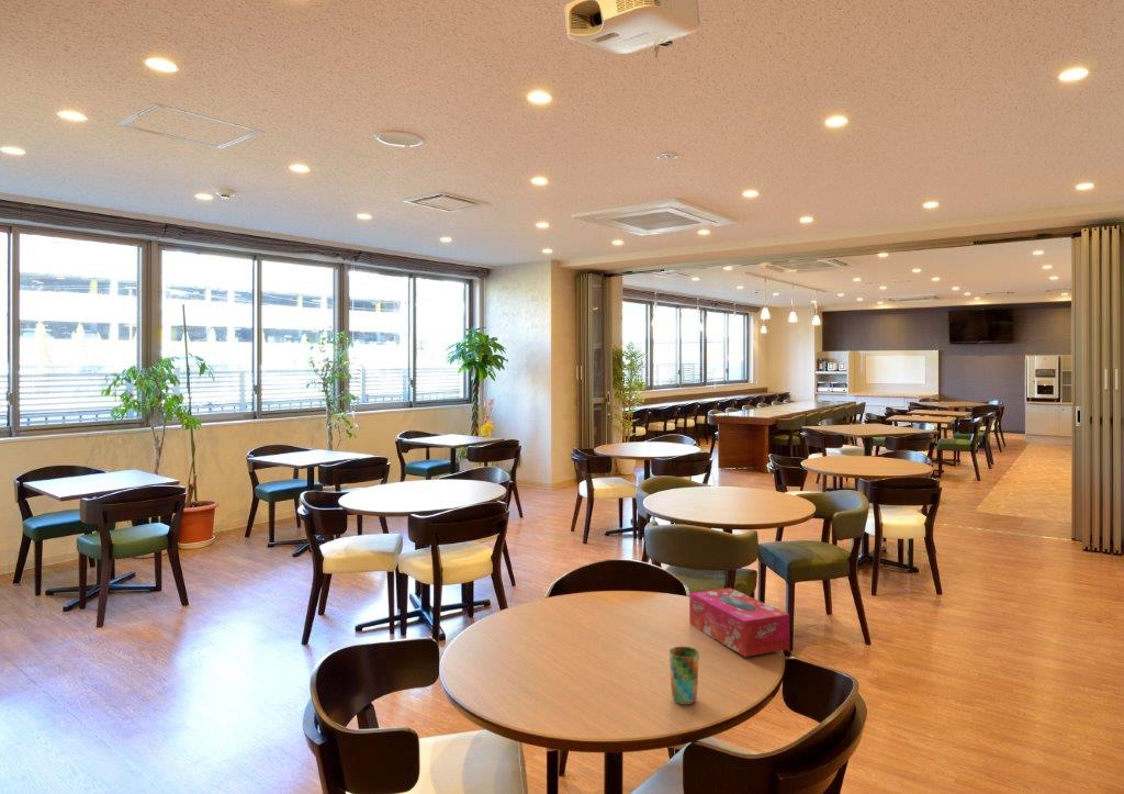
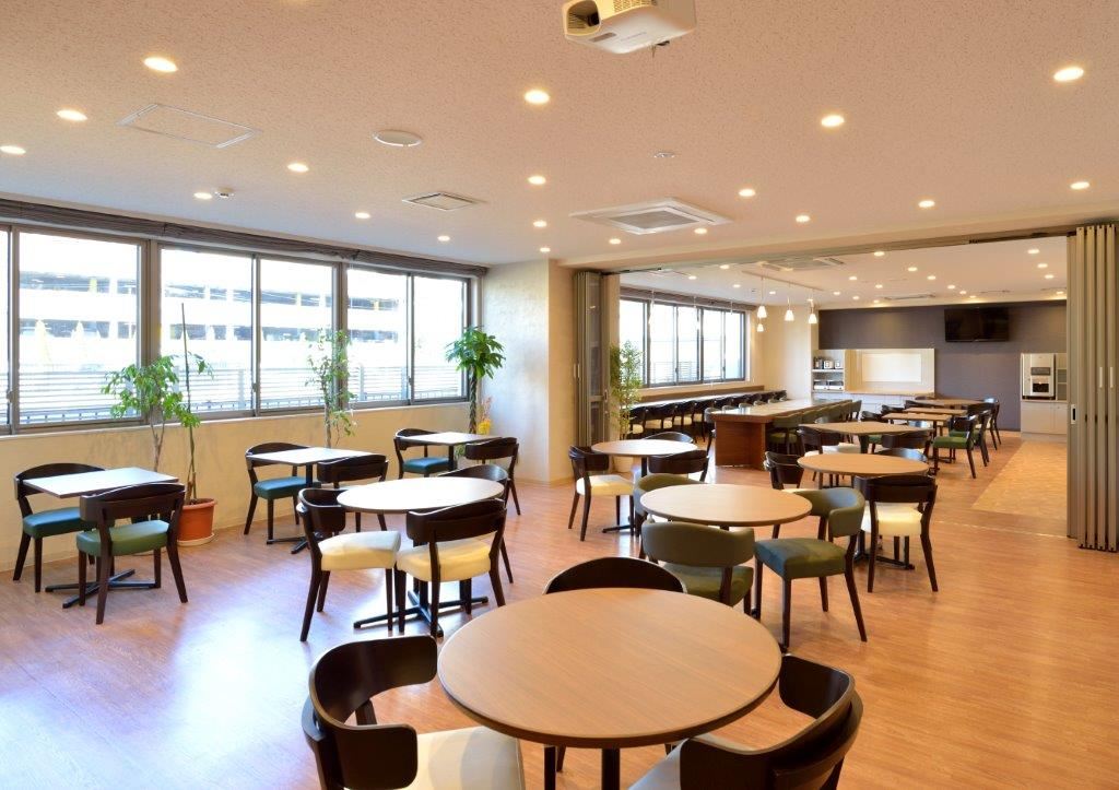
- cup (684, 675)
- tissue box (737, 619)
